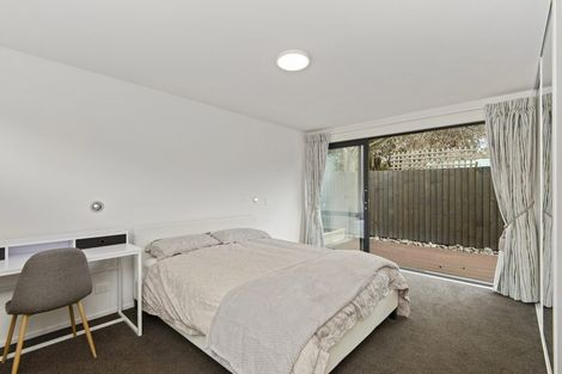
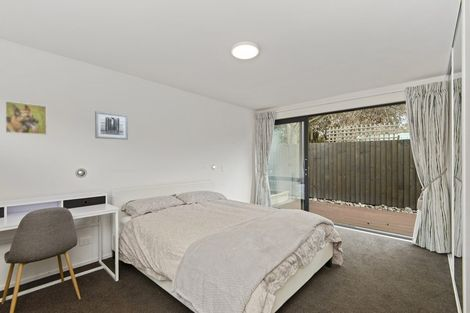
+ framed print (26, 118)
+ wall art (112, 126)
